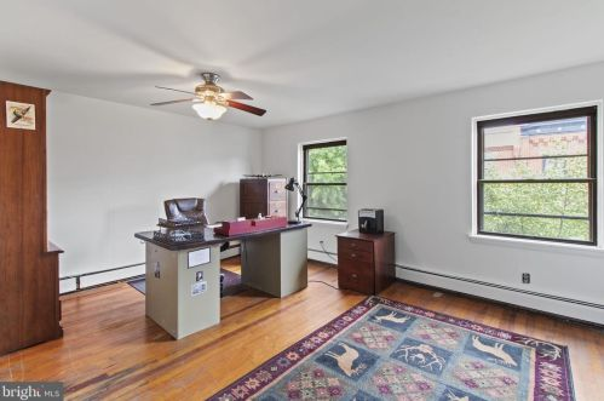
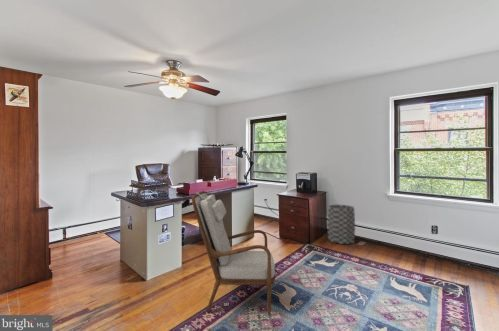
+ trash can (341, 223)
+ armchair (235, 249)
